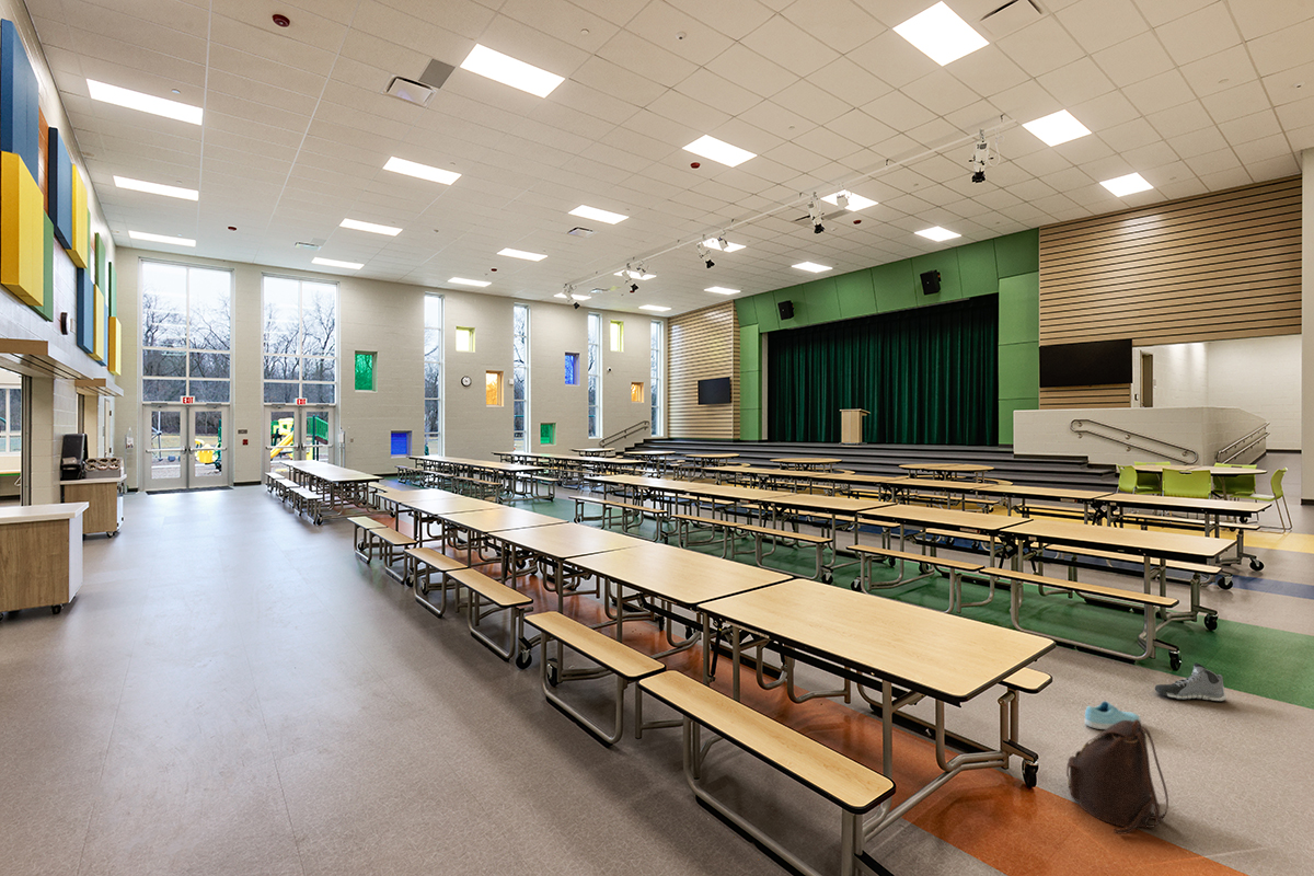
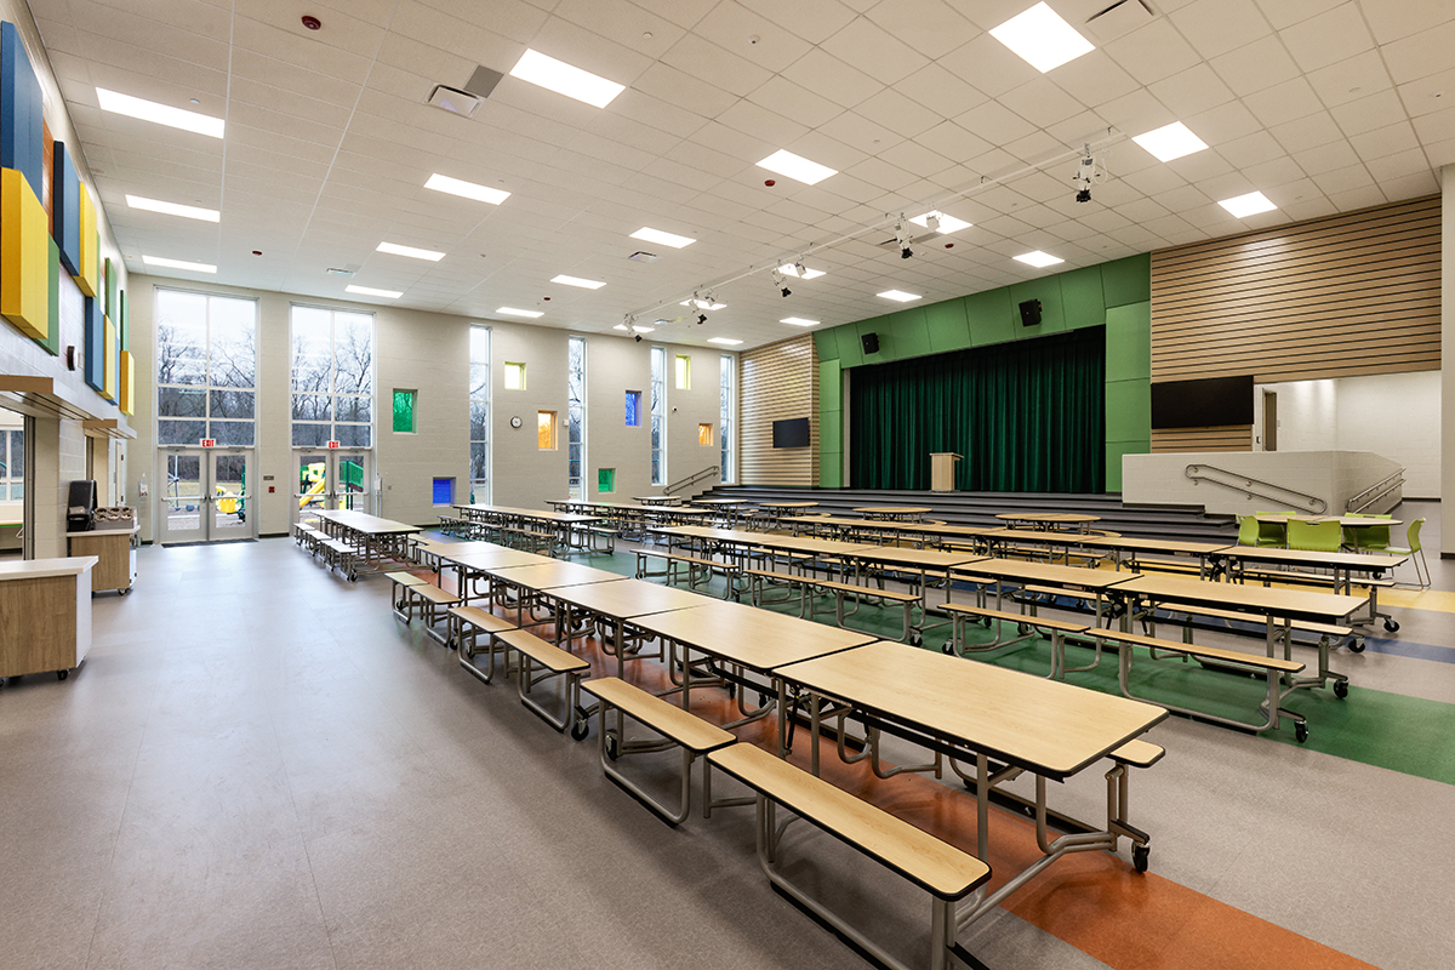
- backpack (1115, 761)
- sneaker (1114, 714)
- sneaker (1188, 679)
